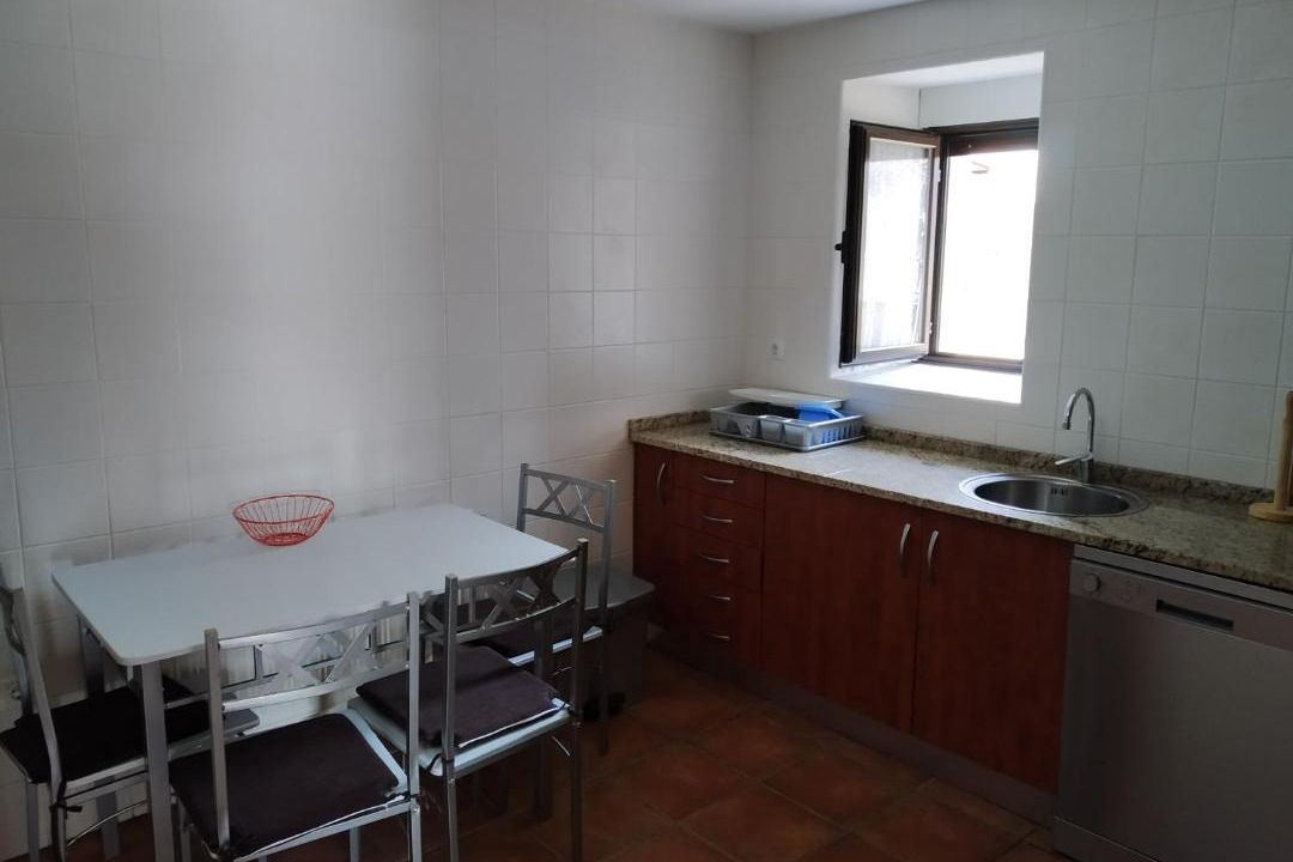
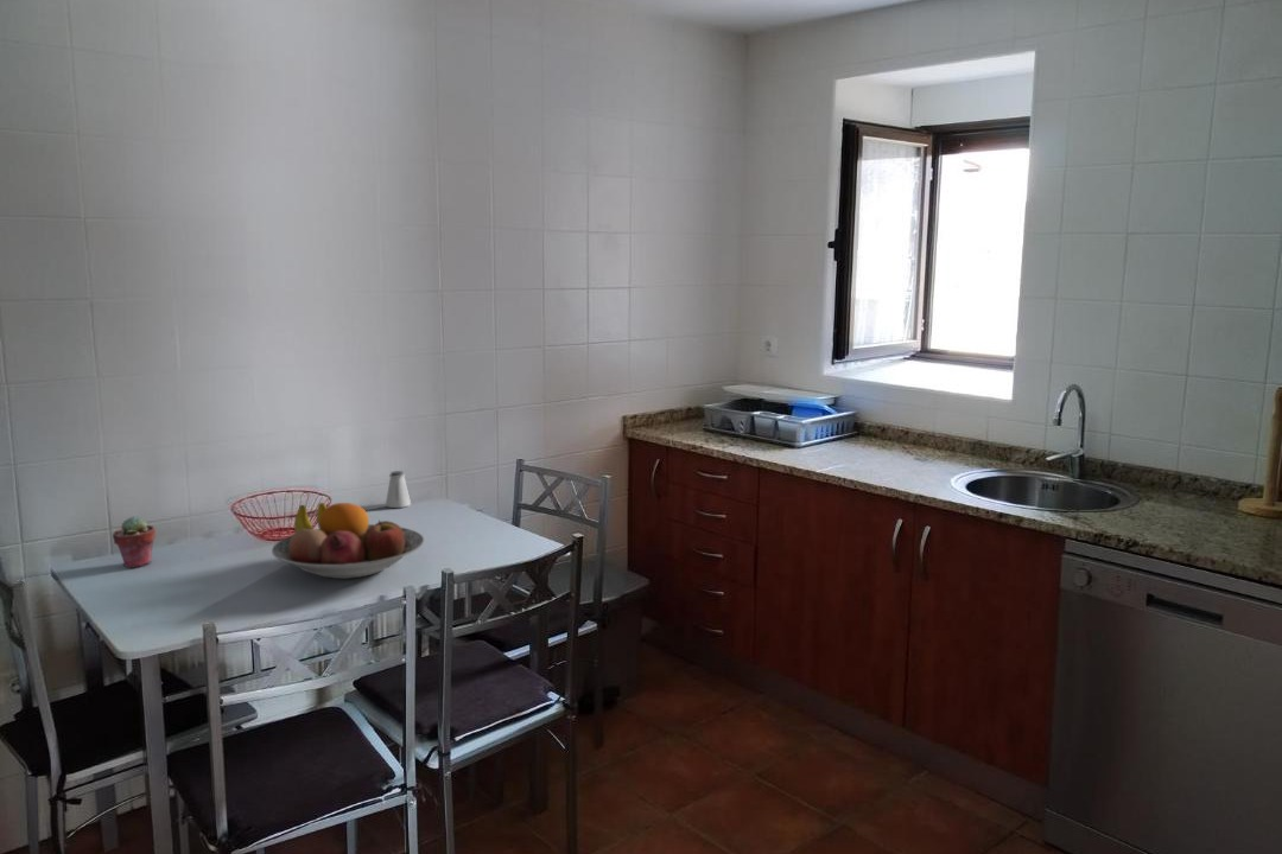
+ potted succulent (134, 540)
+ saltshaker (396, 487)
+ fruit bowl (349, 537)
